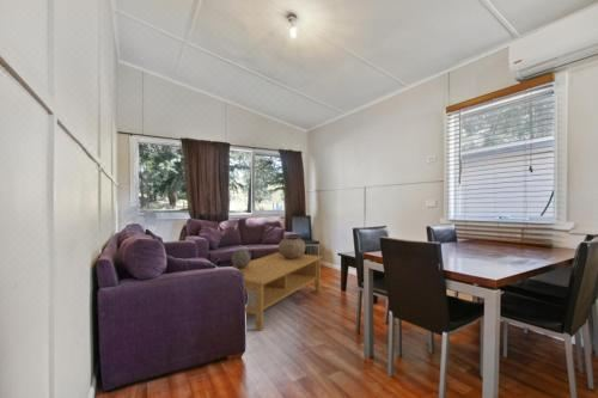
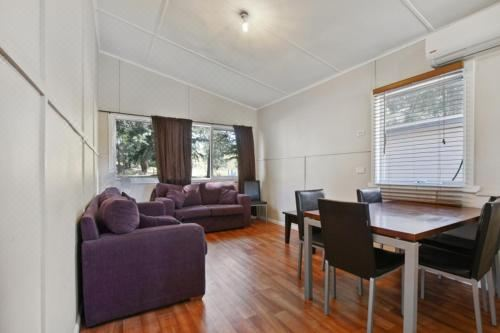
- coffee table (273, 283)
- ceramic pot (292, 247)
- decorative sphere (240, 258)
